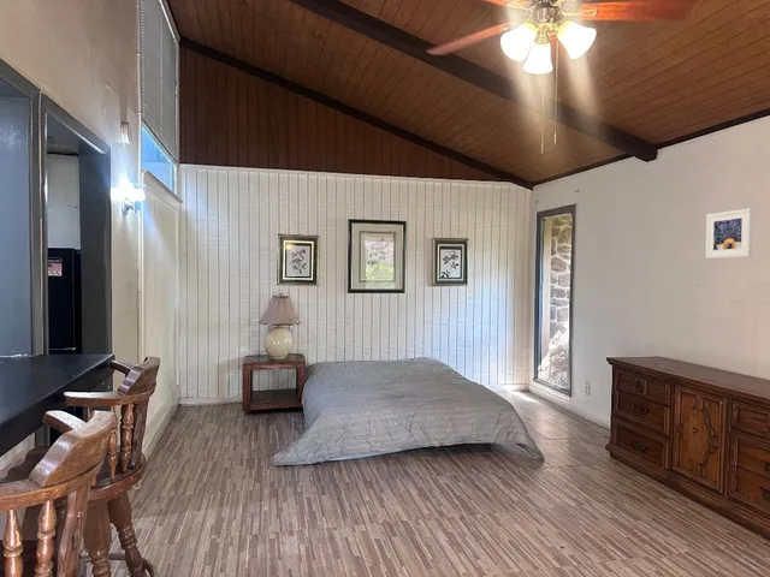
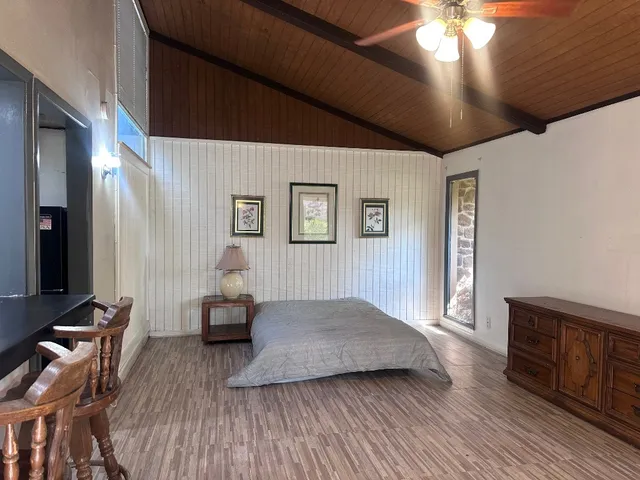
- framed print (728, 234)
